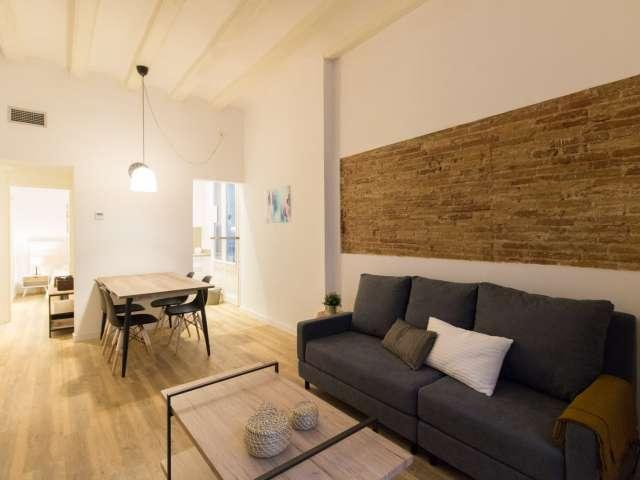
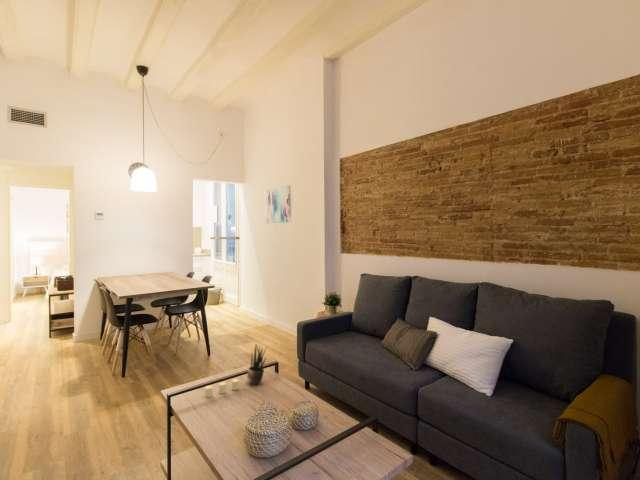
+ candle (222, 387)
+ potted plant (257, 362)
